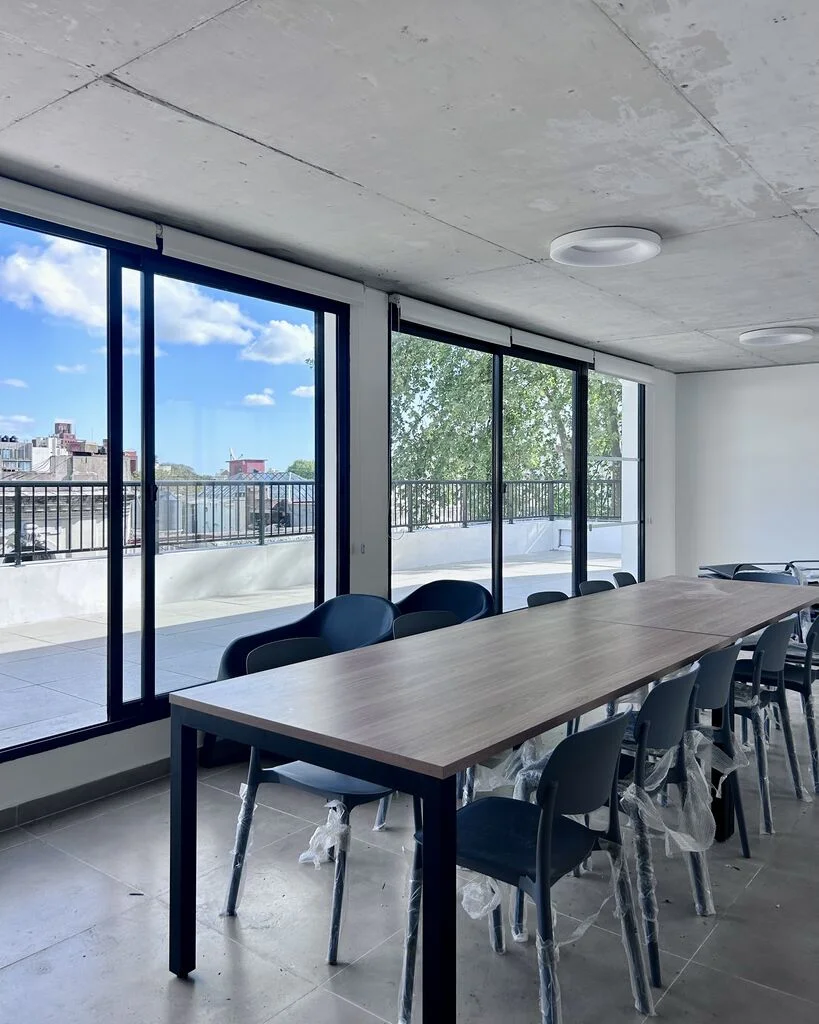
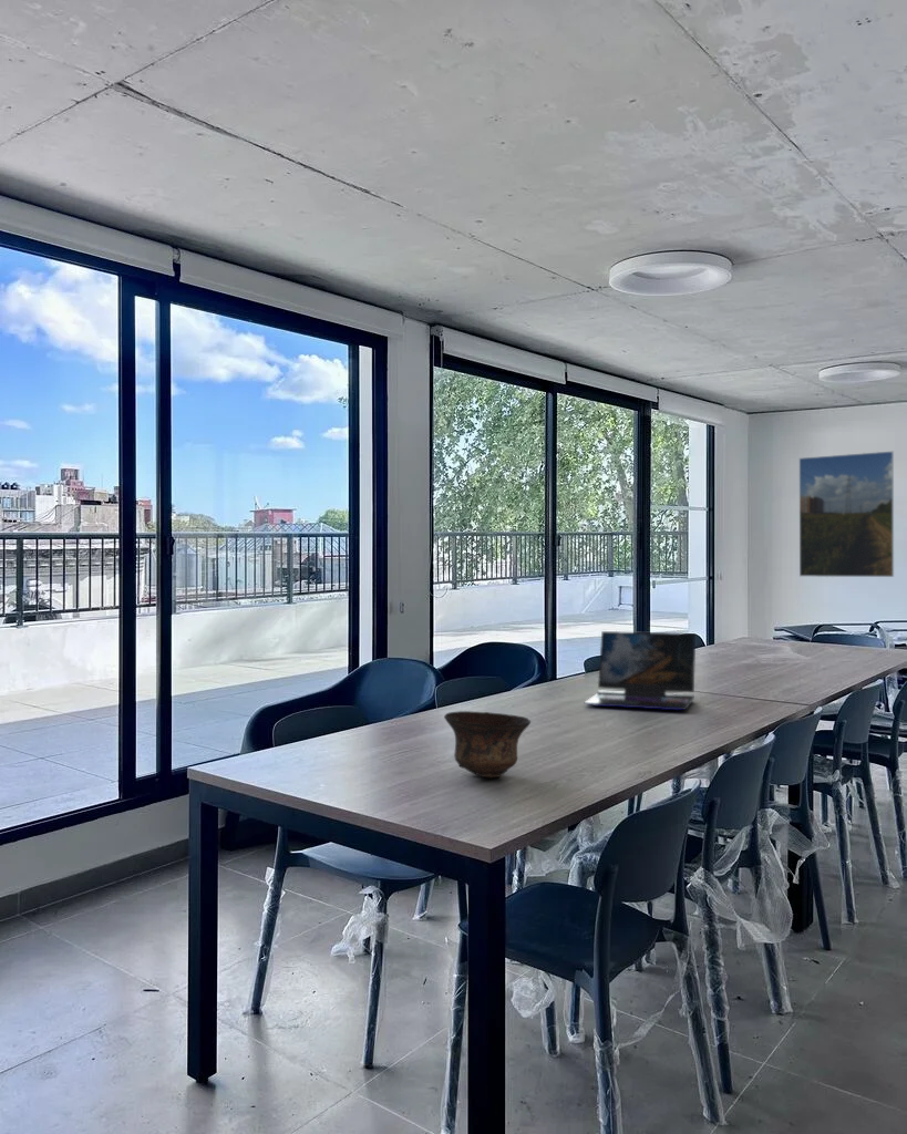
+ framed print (845, 515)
+ laptop (641, 669)
+ bowl (487, 745)
